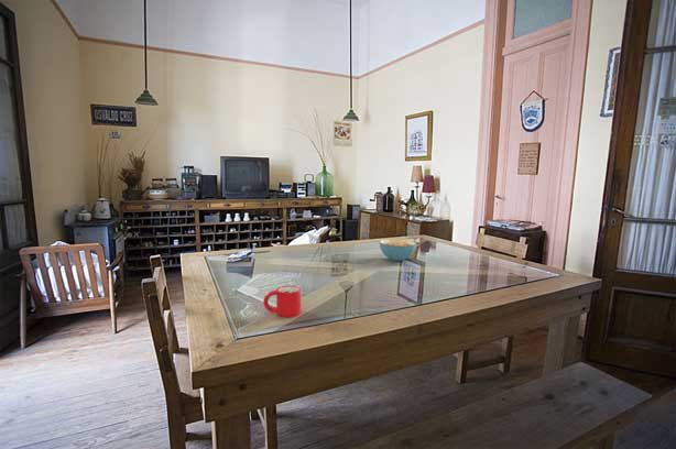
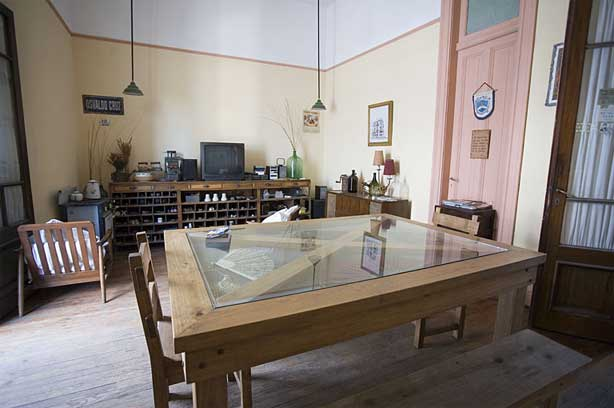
- mug (282, 300)
- cereal bowl (396, 251)
